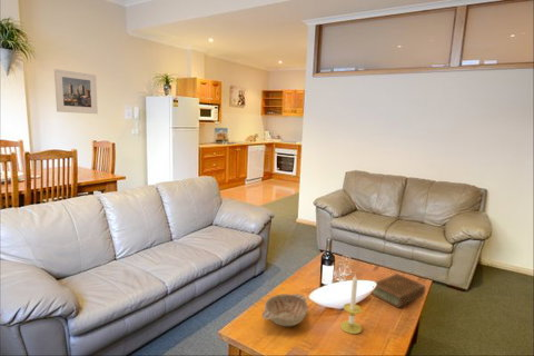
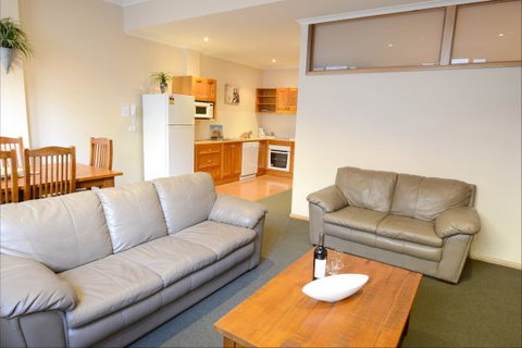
- book (398, 289)
- candle (353, 300)
- decorative bowl (285, 313)
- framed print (77, 92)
